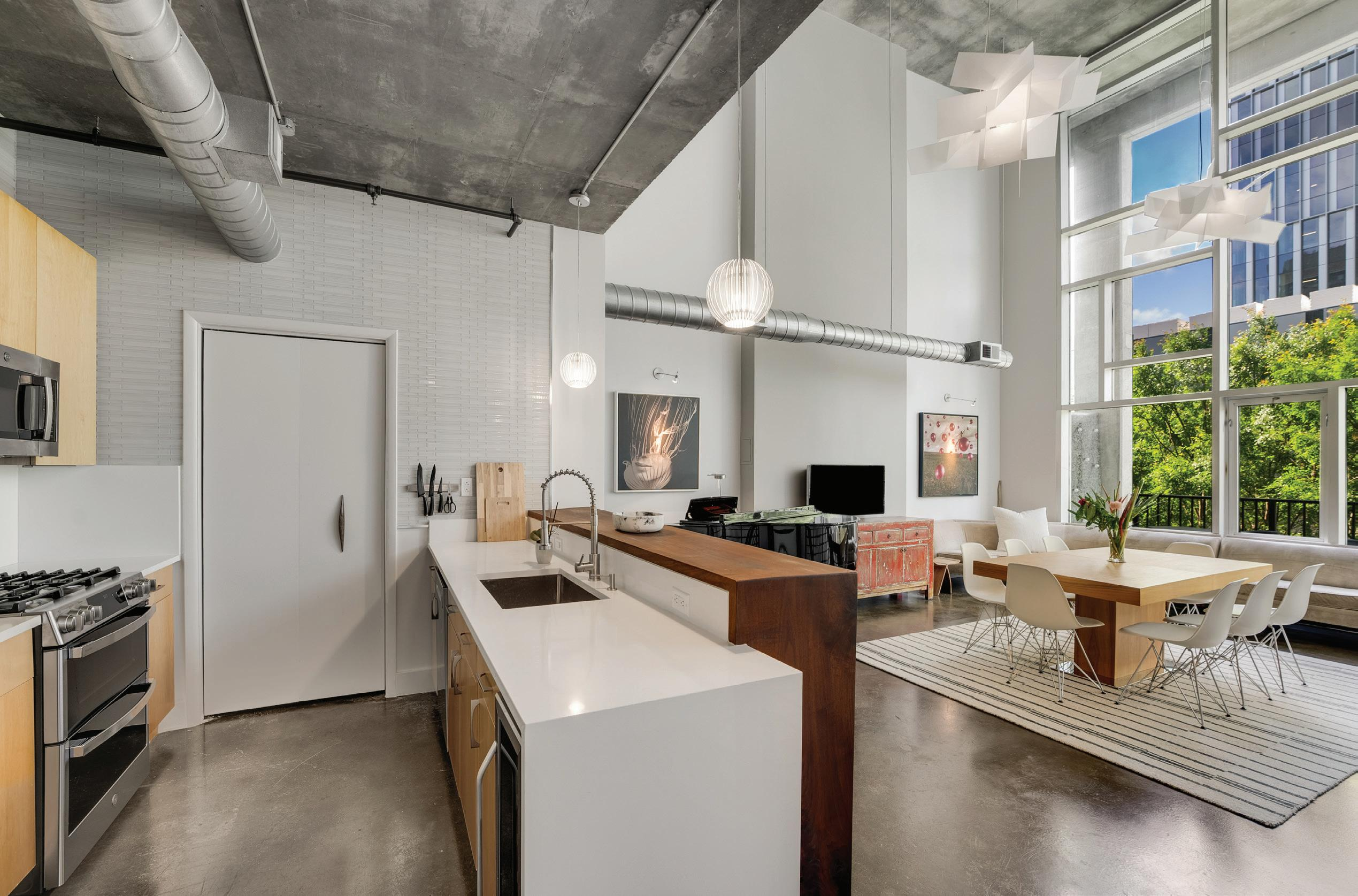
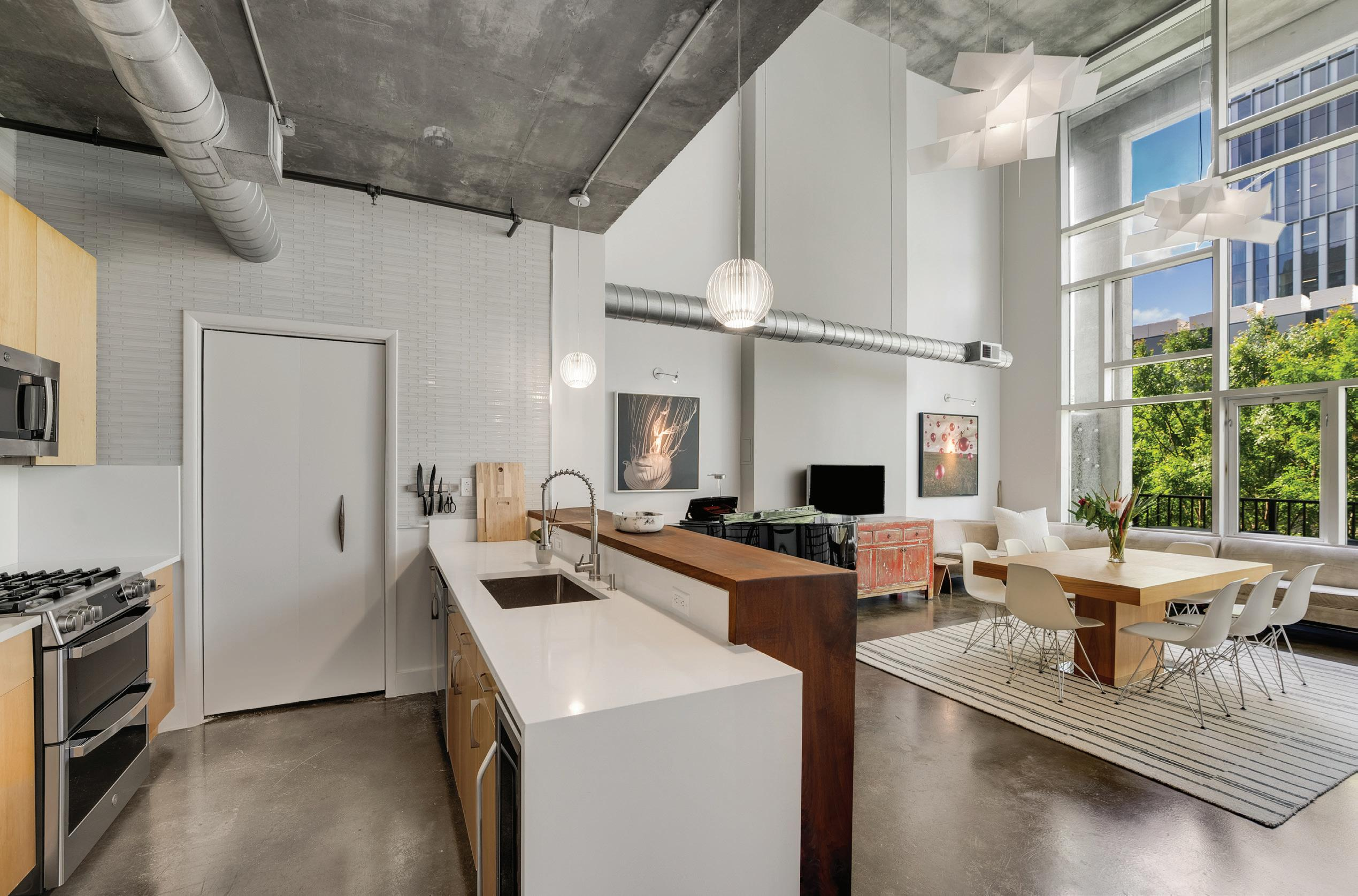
+ smoke detector (439, 137)
